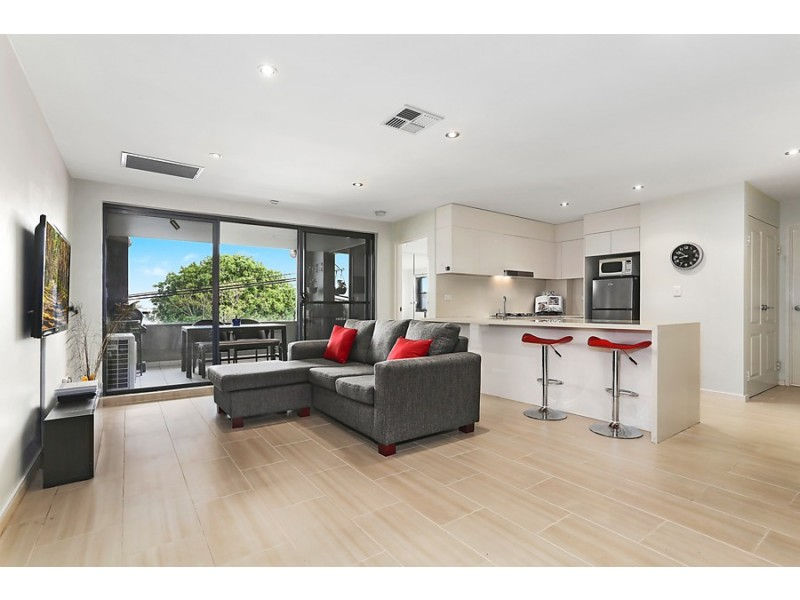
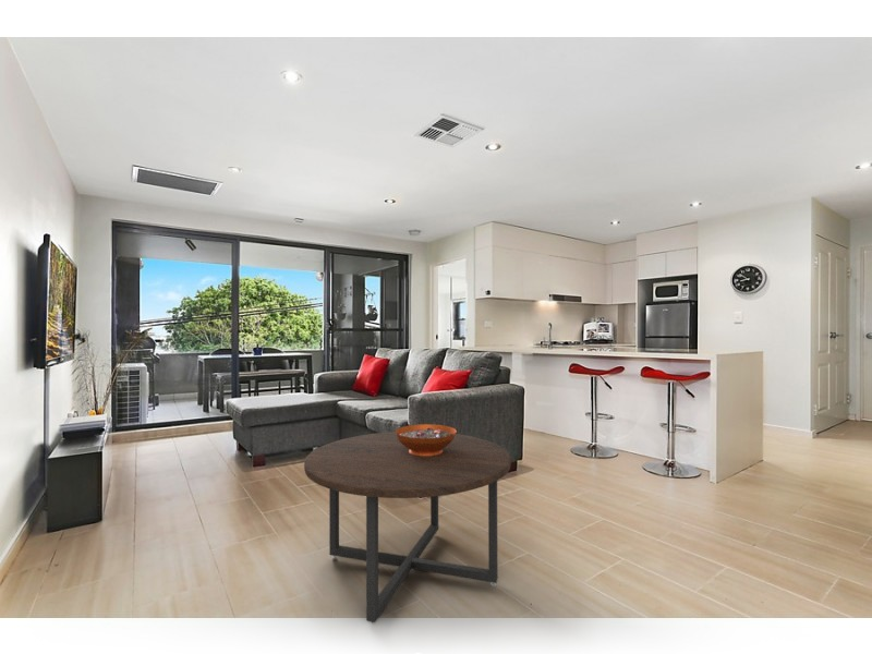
+ decorative bowl (425, 440)
+ coffee table (409, 497)
